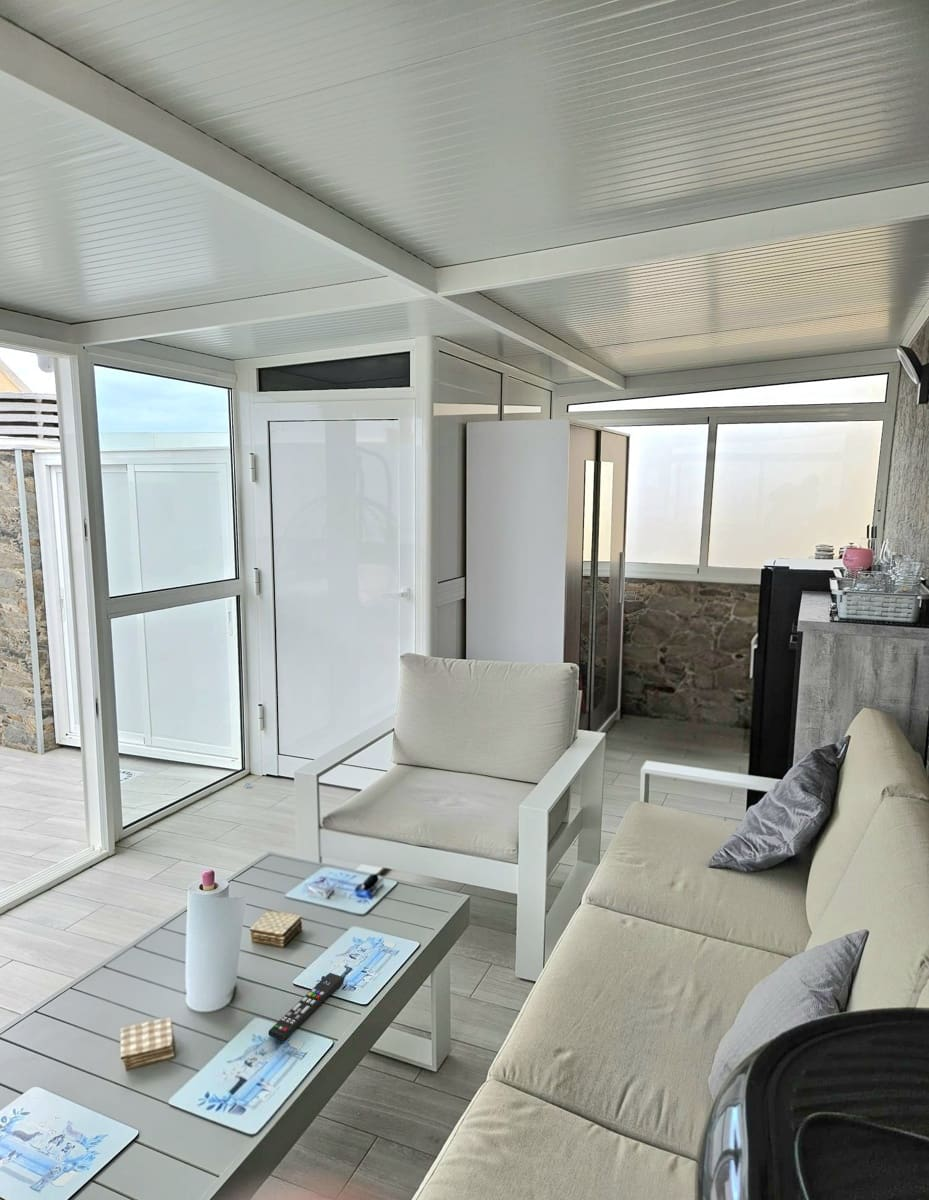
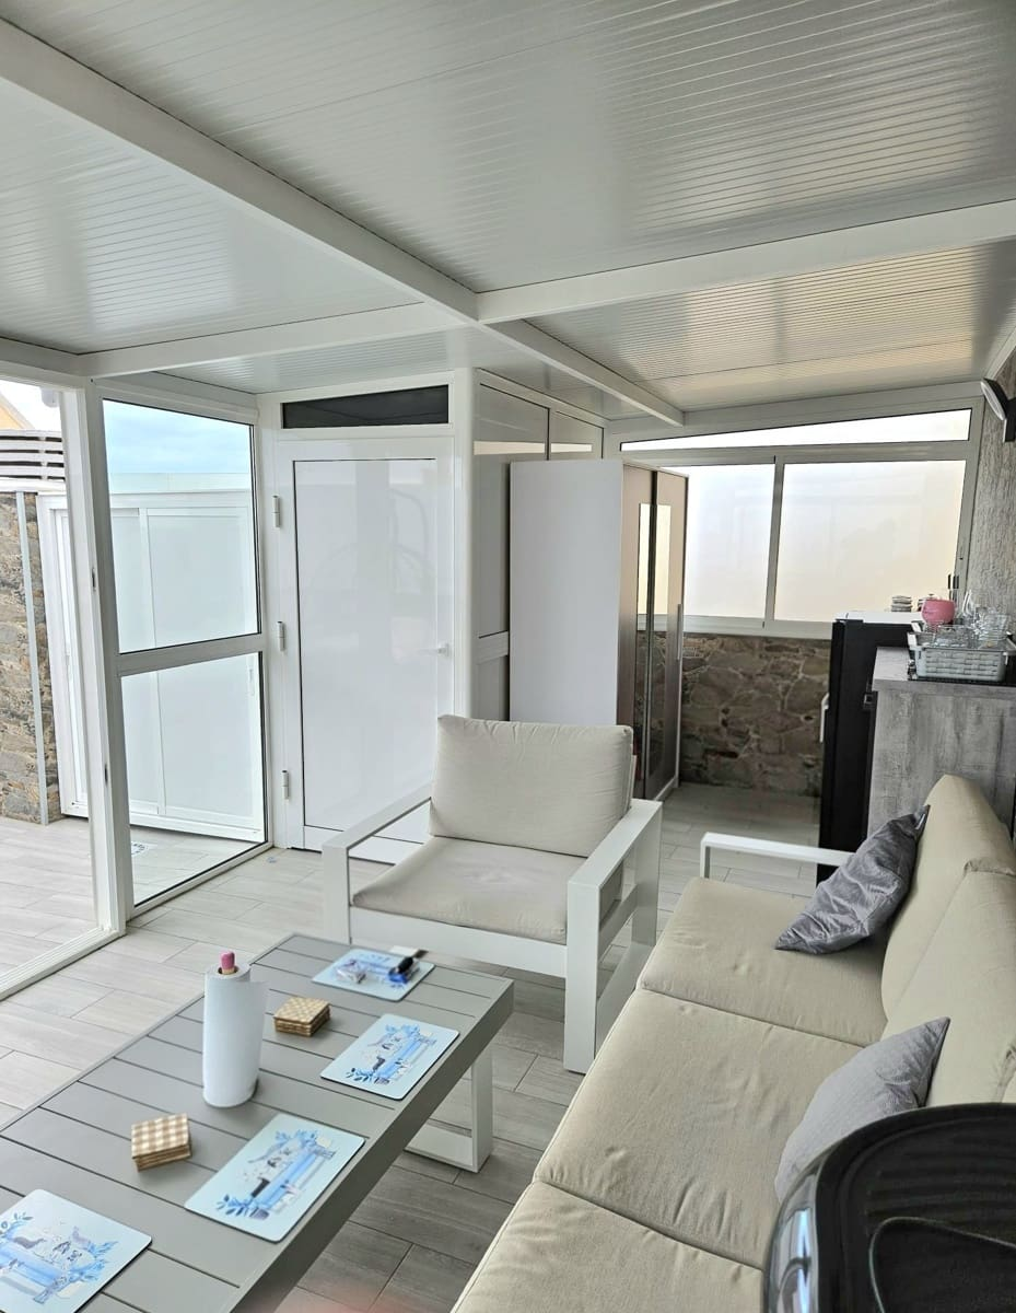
- remote control (308, 1004)
